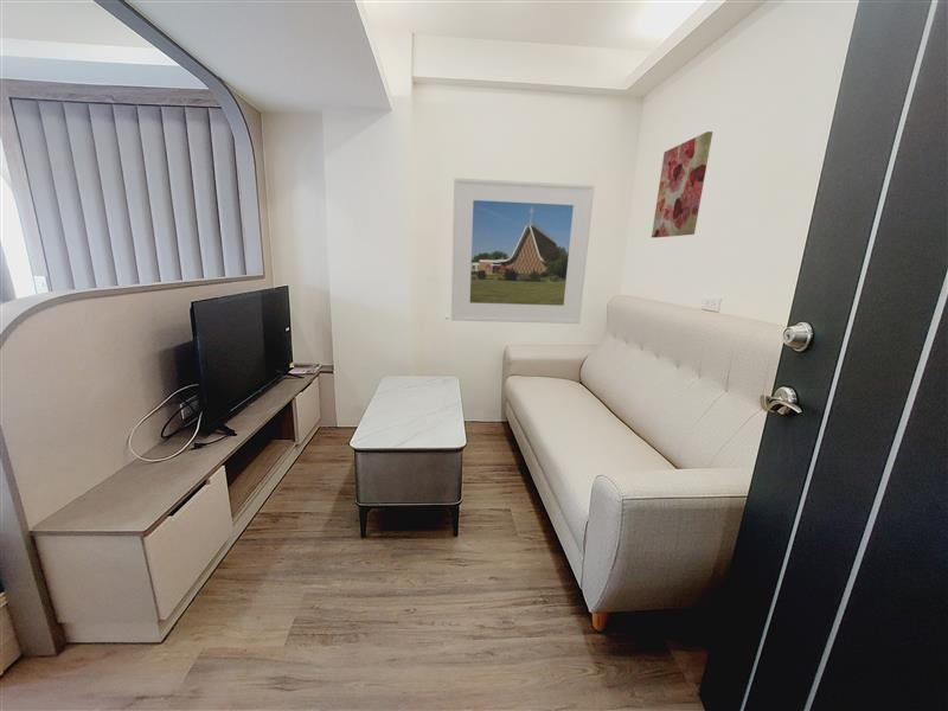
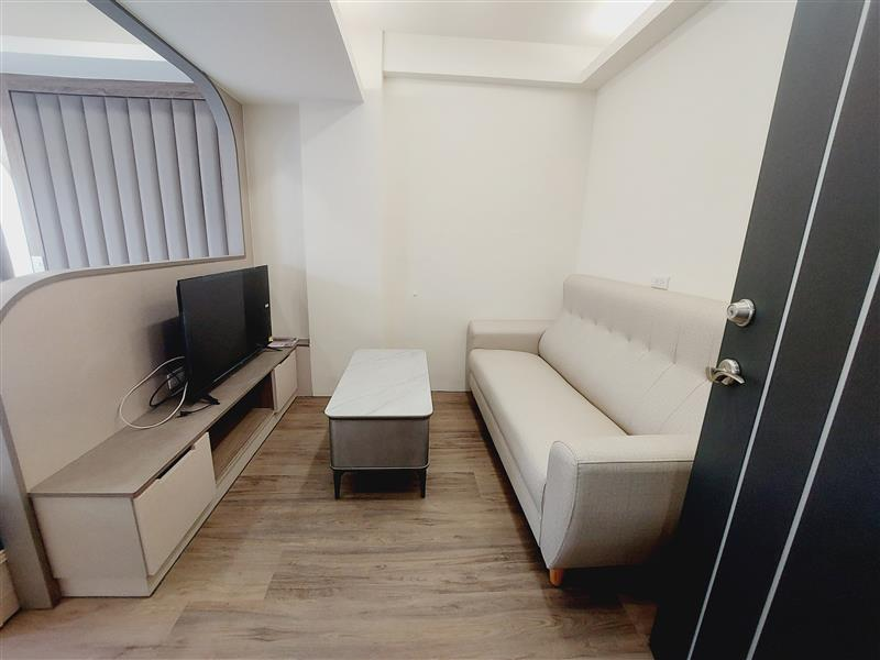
- wall art (678, 191)
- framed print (520, 255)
